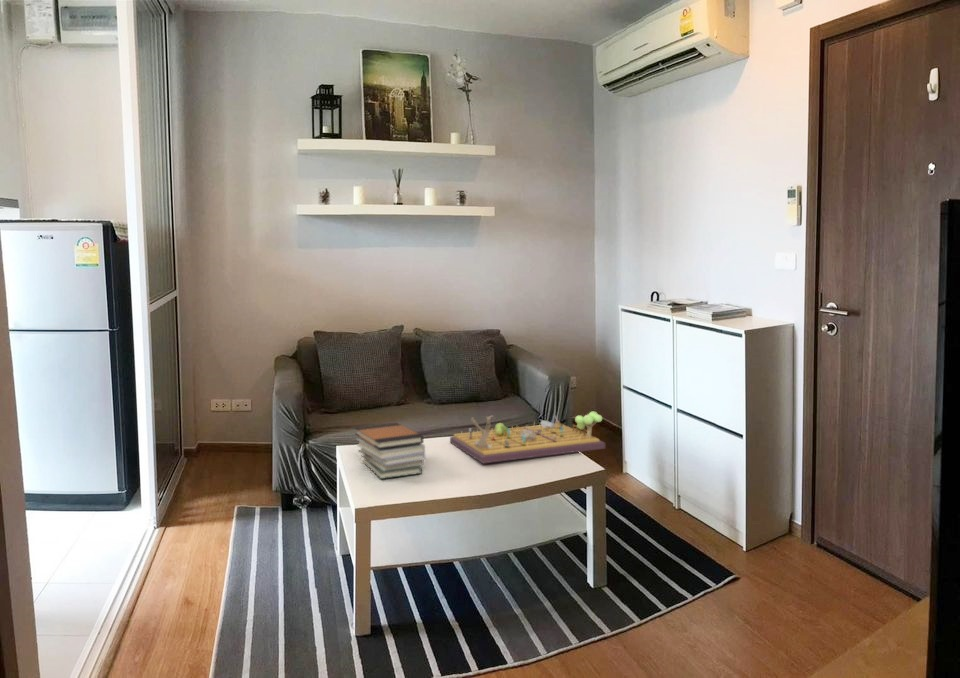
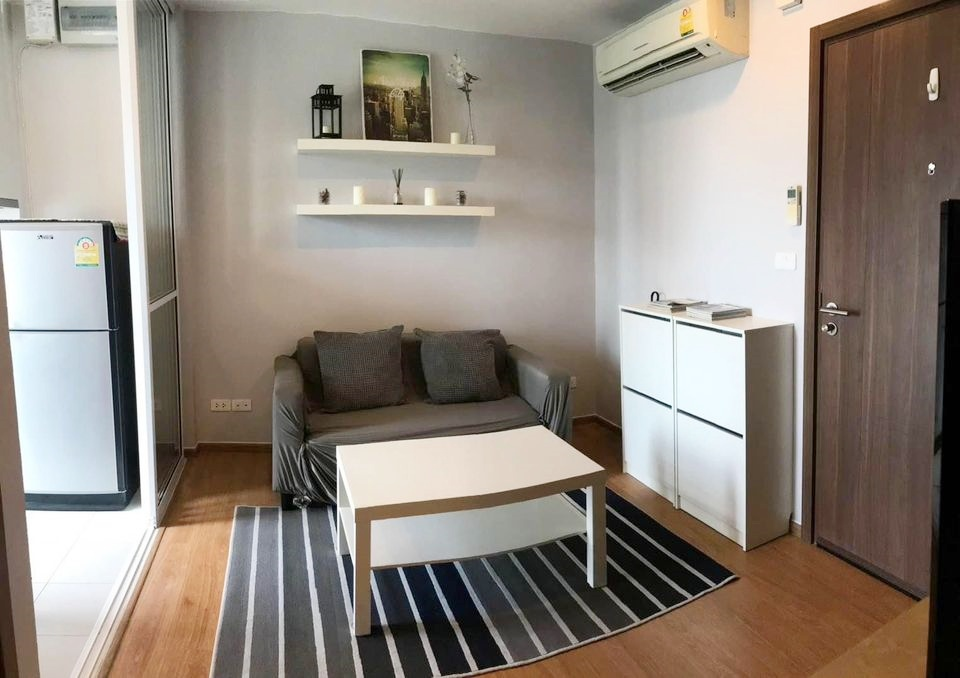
- gameboard (524, 427)
- book stack (389, 449)
